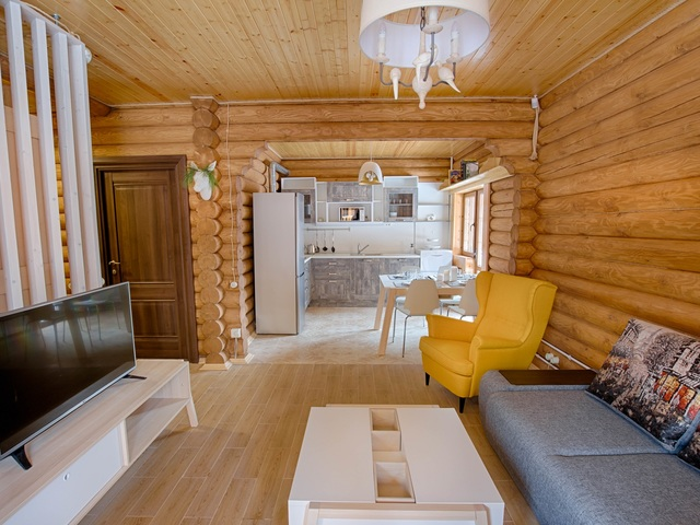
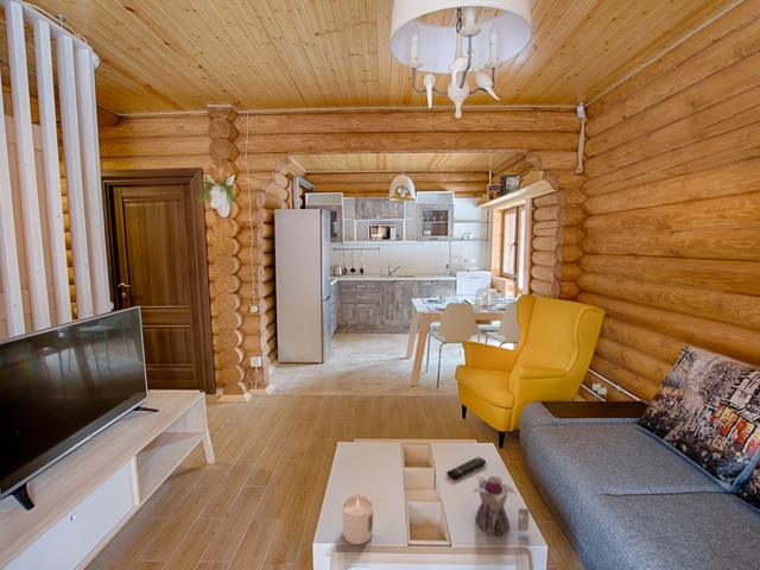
+ remote control (467, 467)
+ teapot (498, 502)
+ candle (357, 515)
